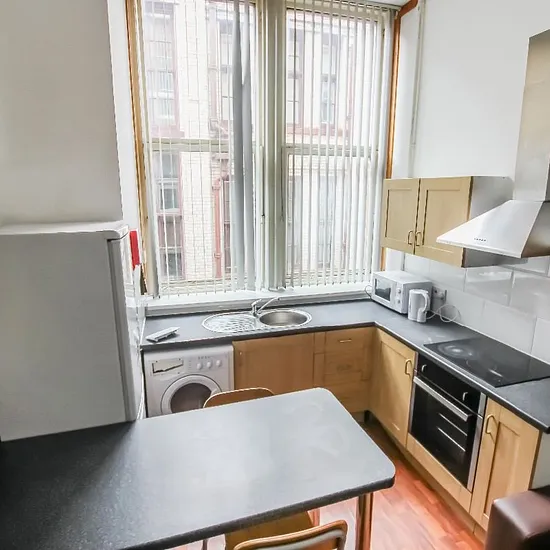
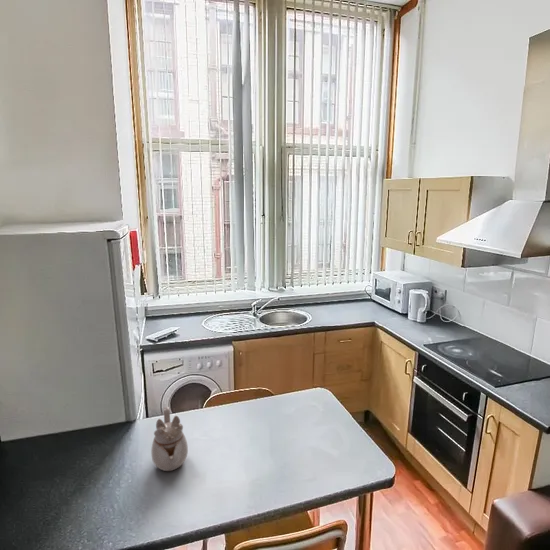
+ teapot (168, 439)
